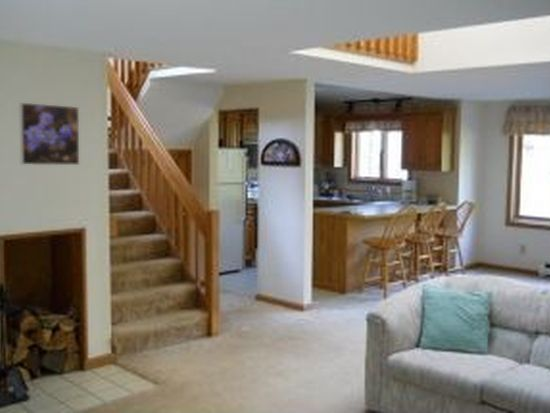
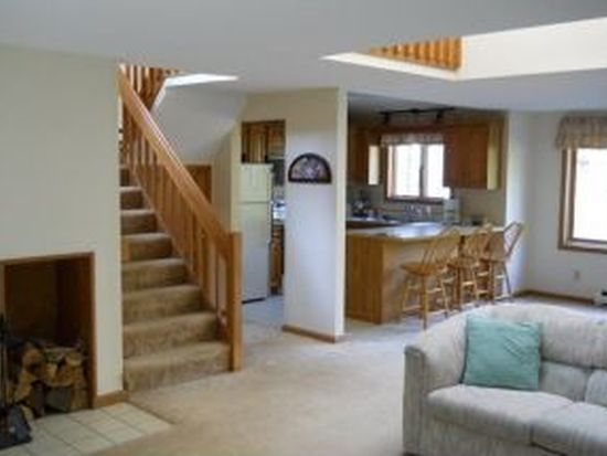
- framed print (50, 134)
